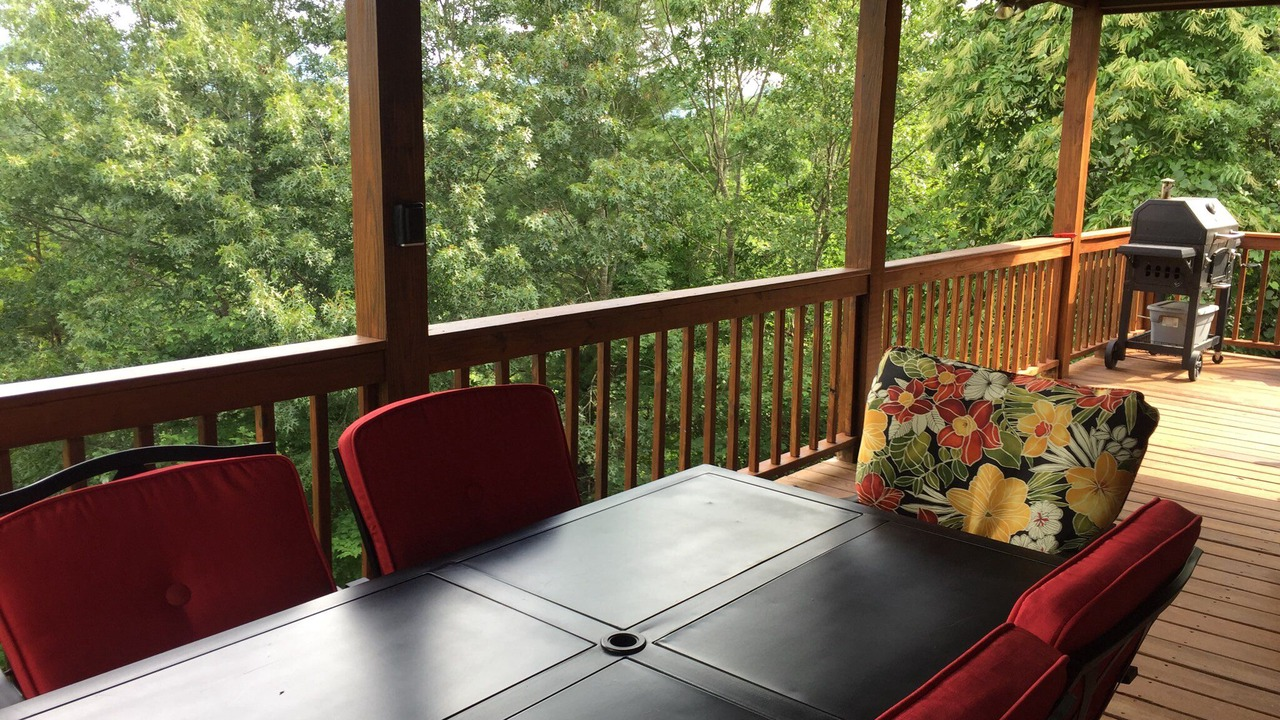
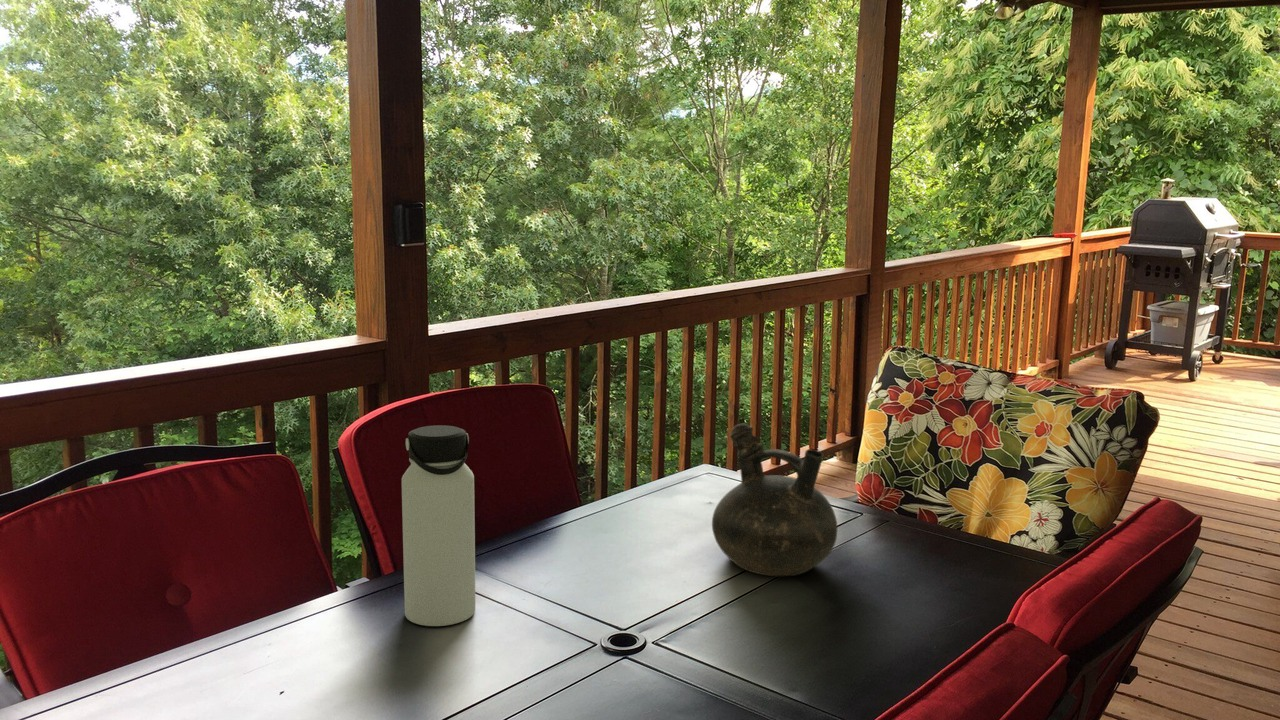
+ pitcher (776, 497)
+ water bottle (438, 522)
